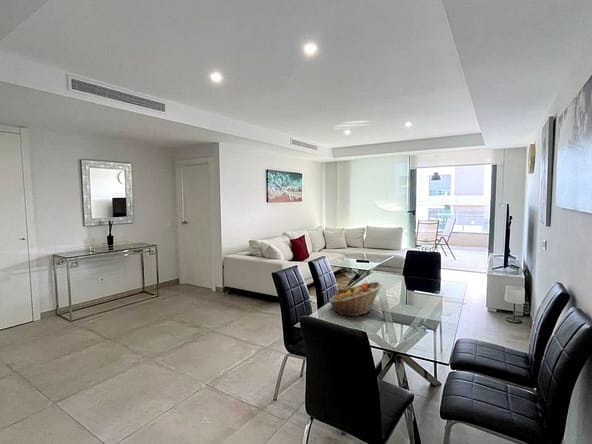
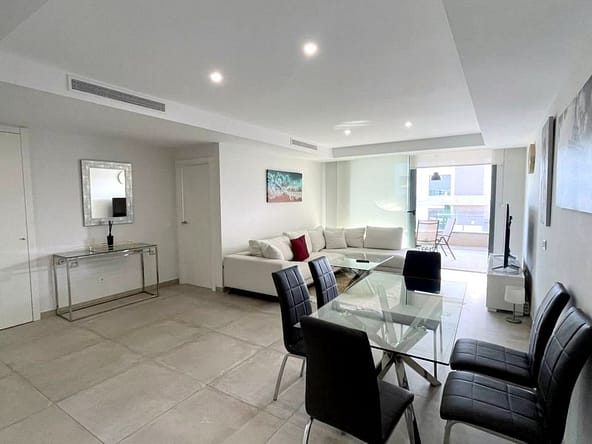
- fruit basket (355, 296)
